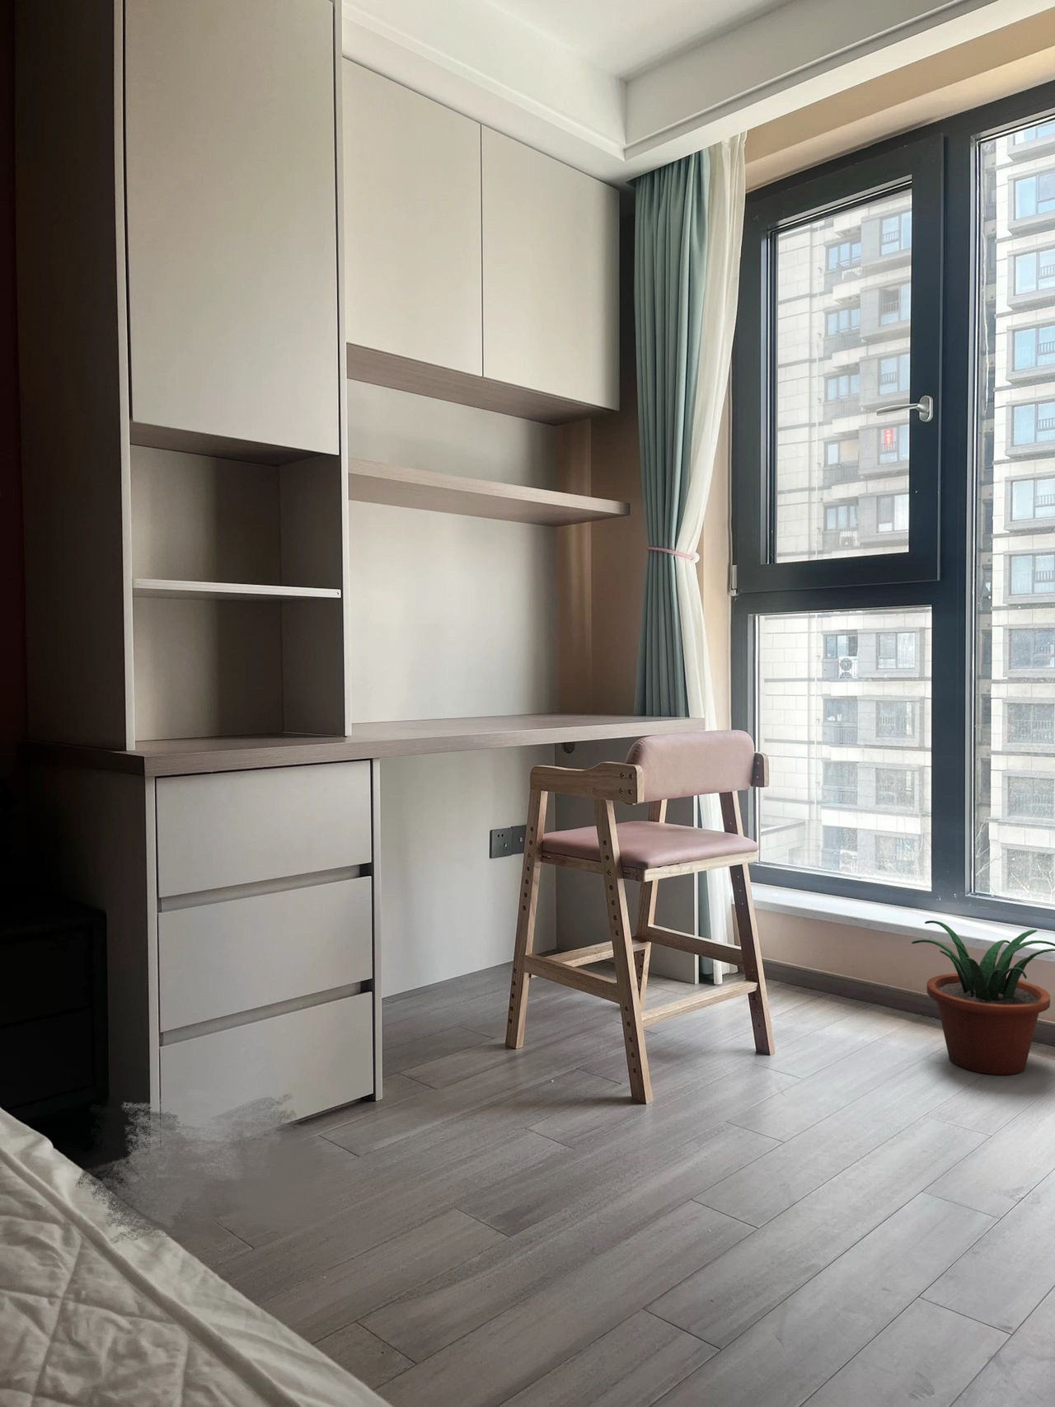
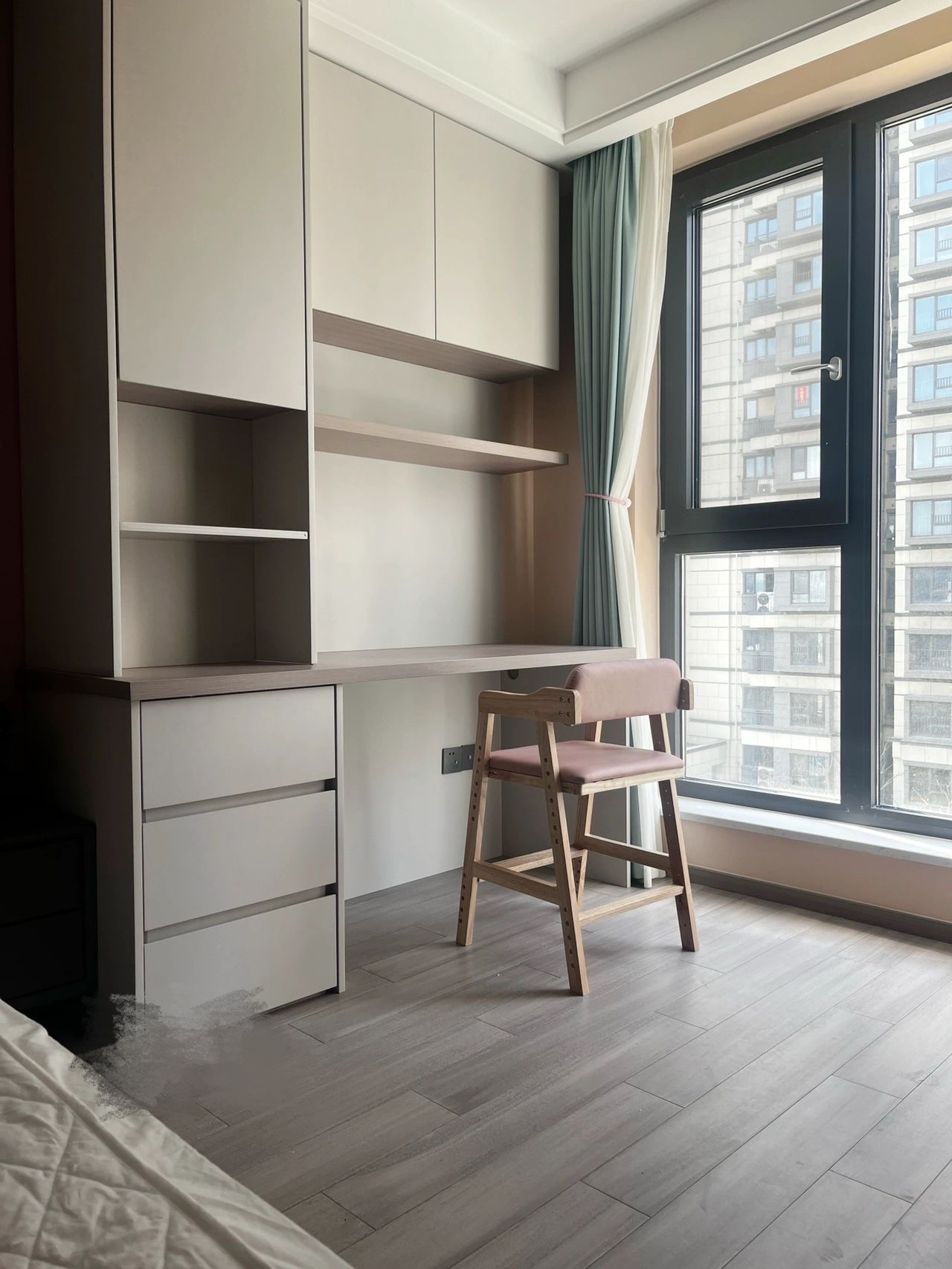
- potted plant (987, 995)
